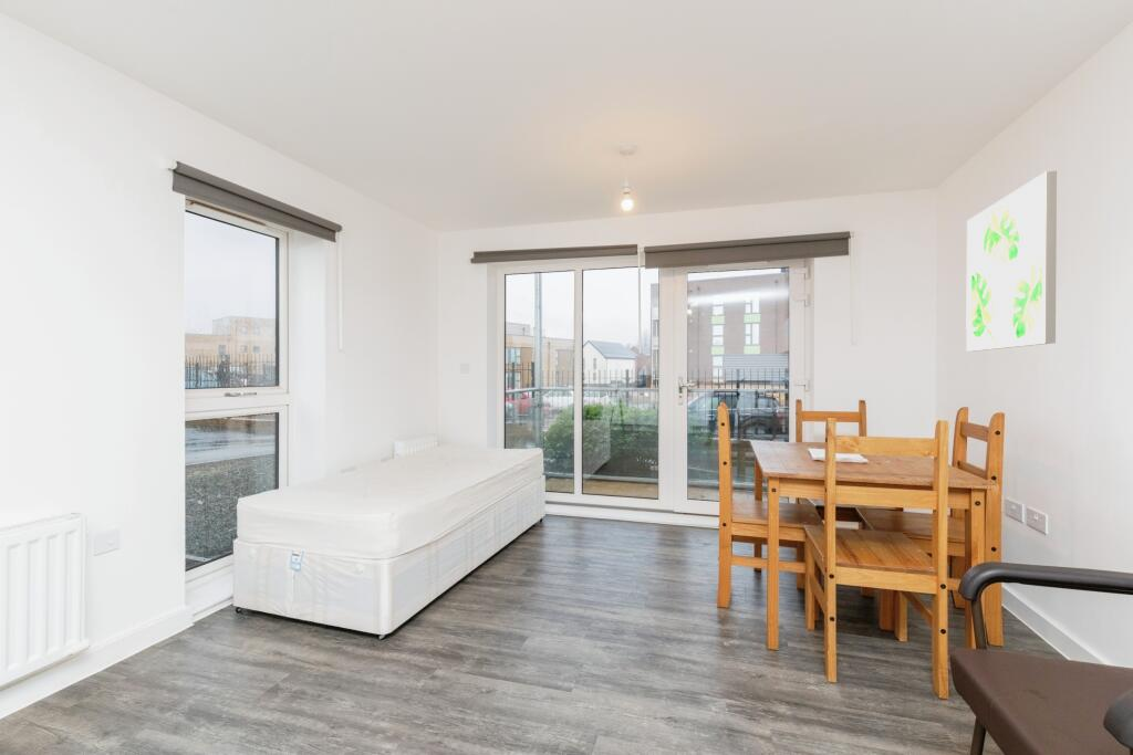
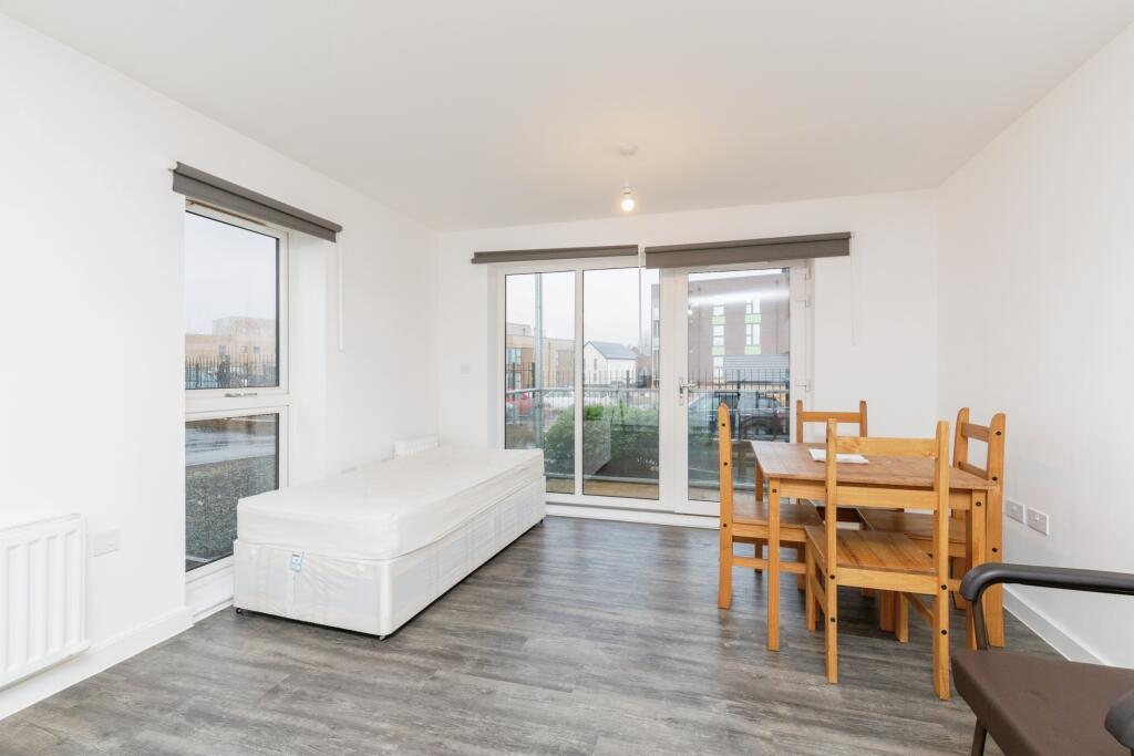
- wall art (1005, 273)
